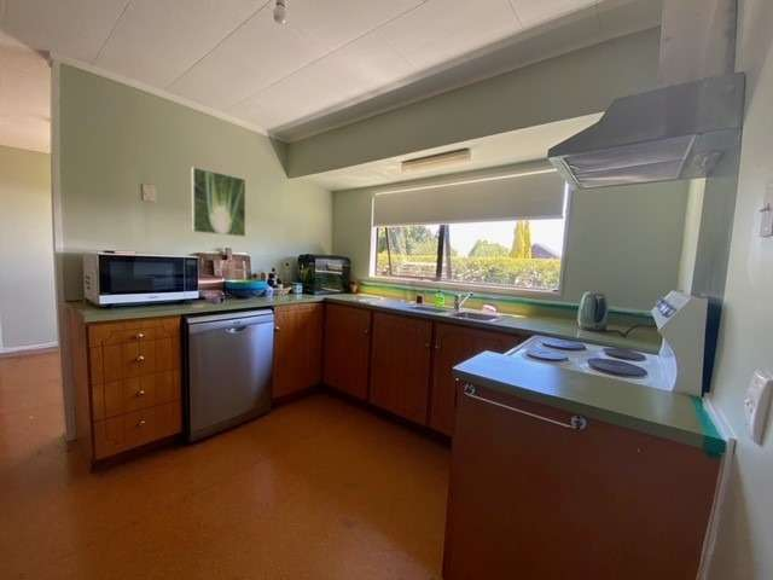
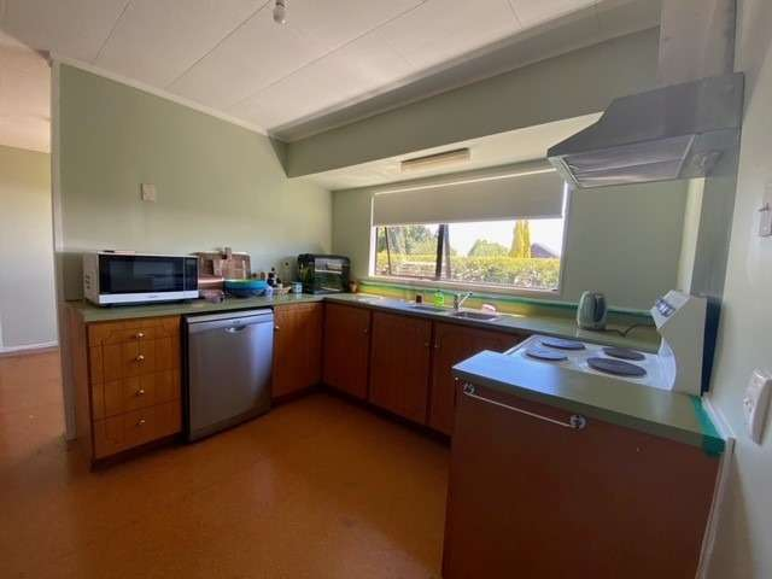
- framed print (220, 203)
